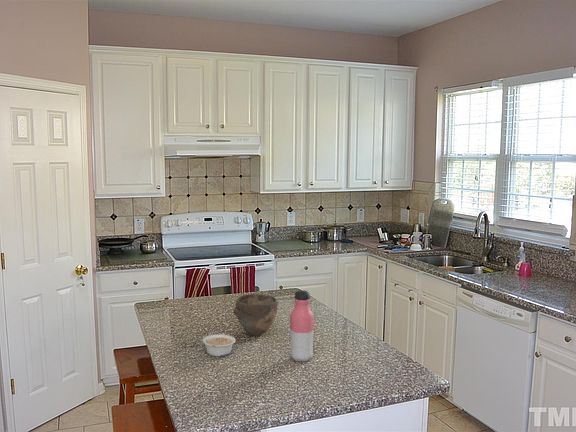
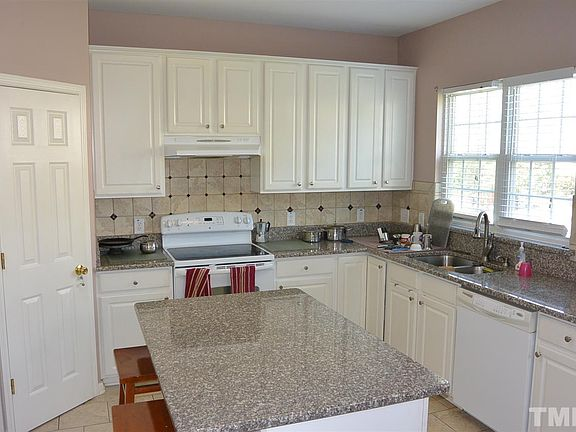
- legume (219, 345)
- water bottle (301, 325)
- bowl (256, 315)
